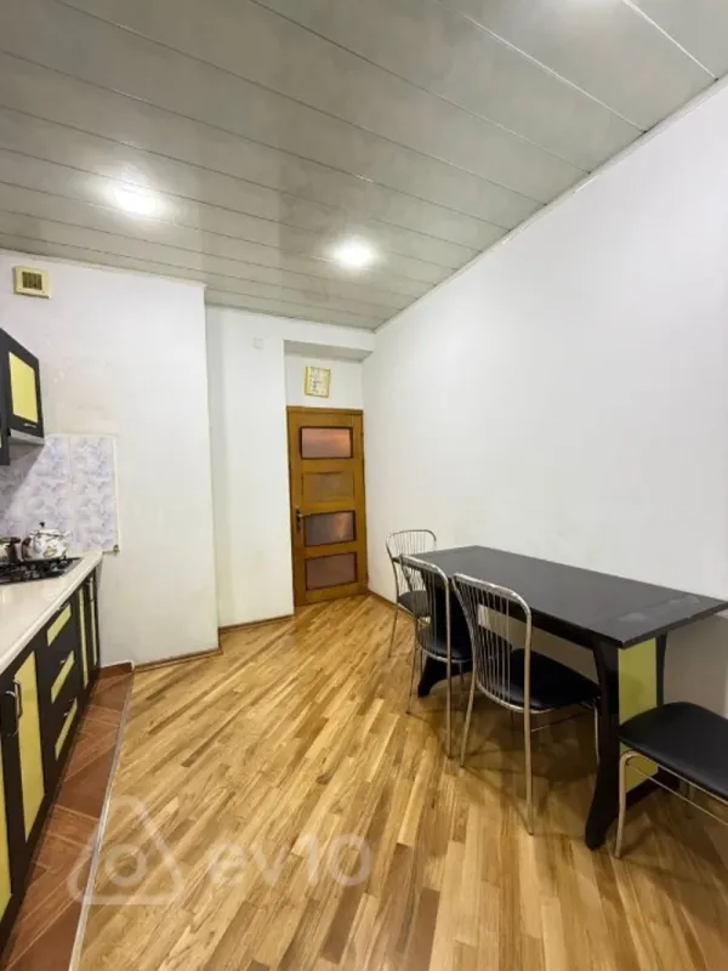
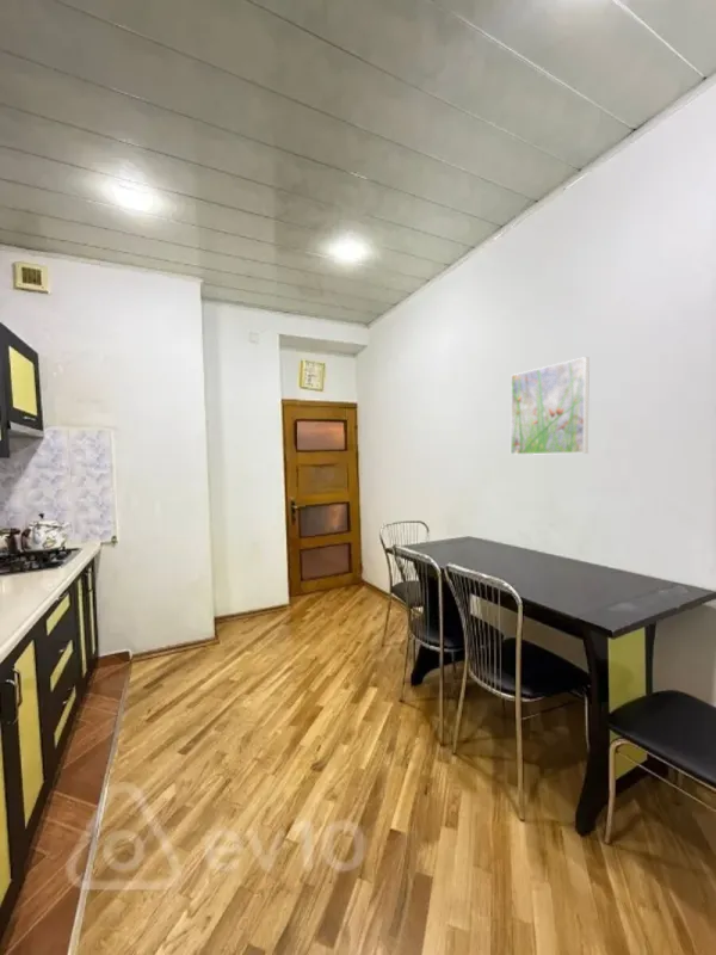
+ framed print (545, 411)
